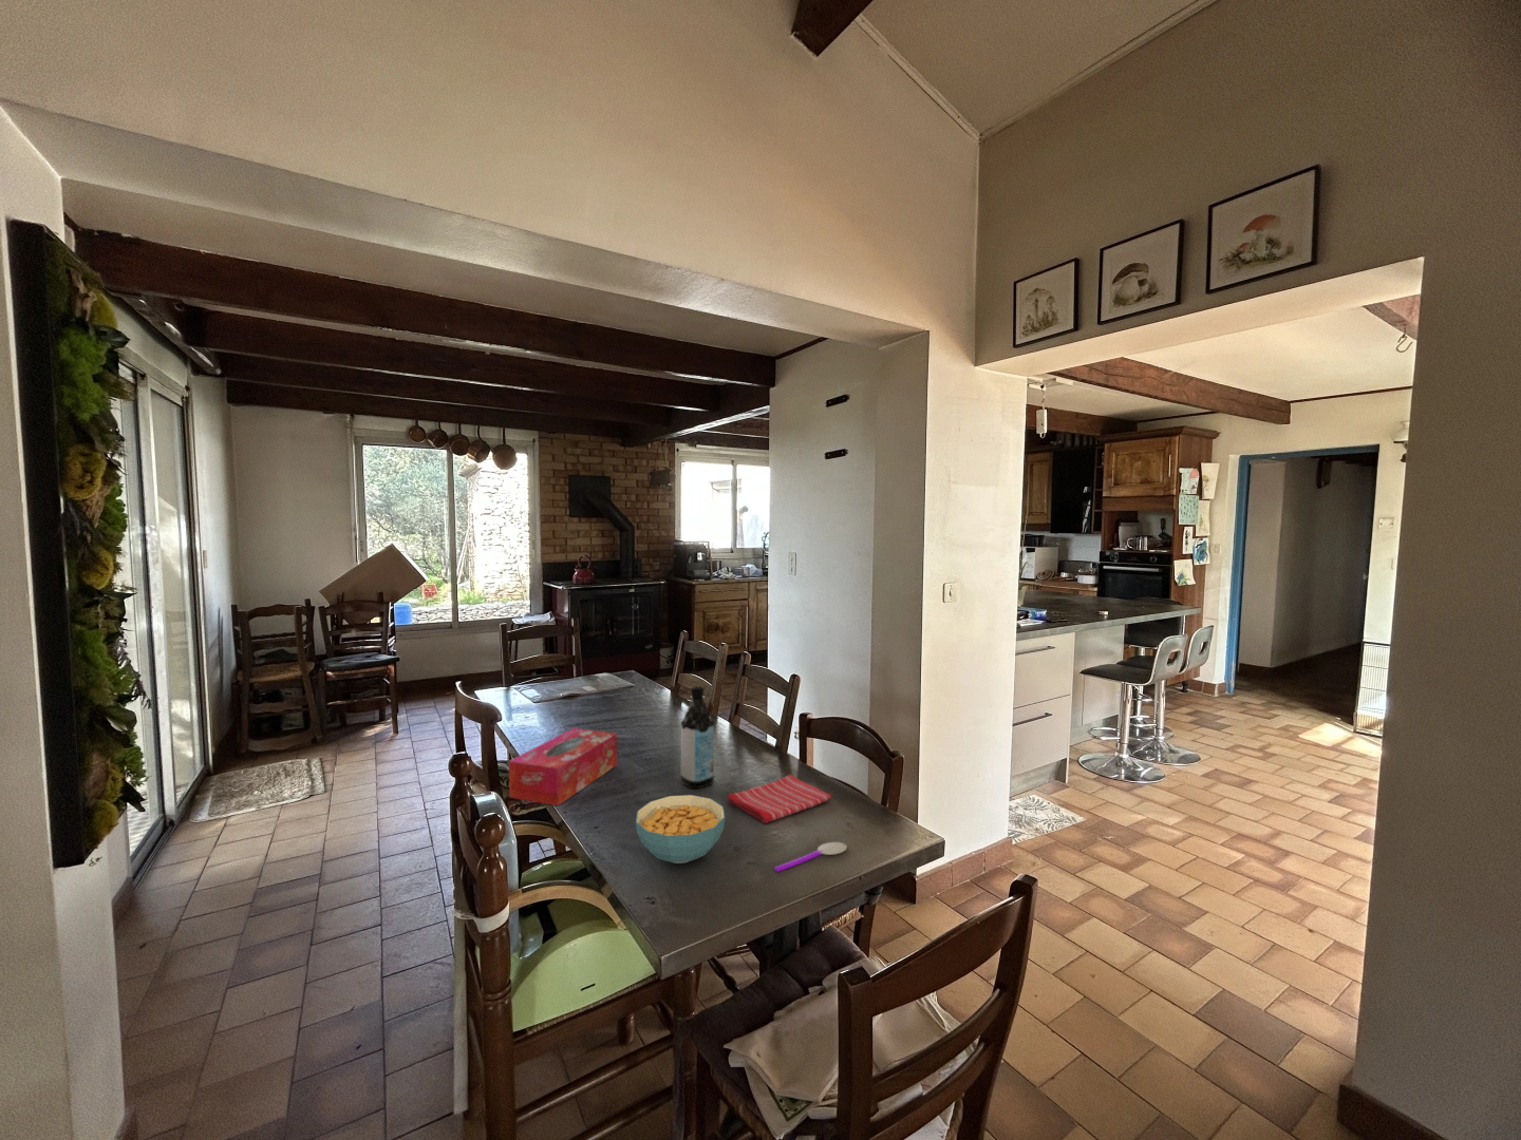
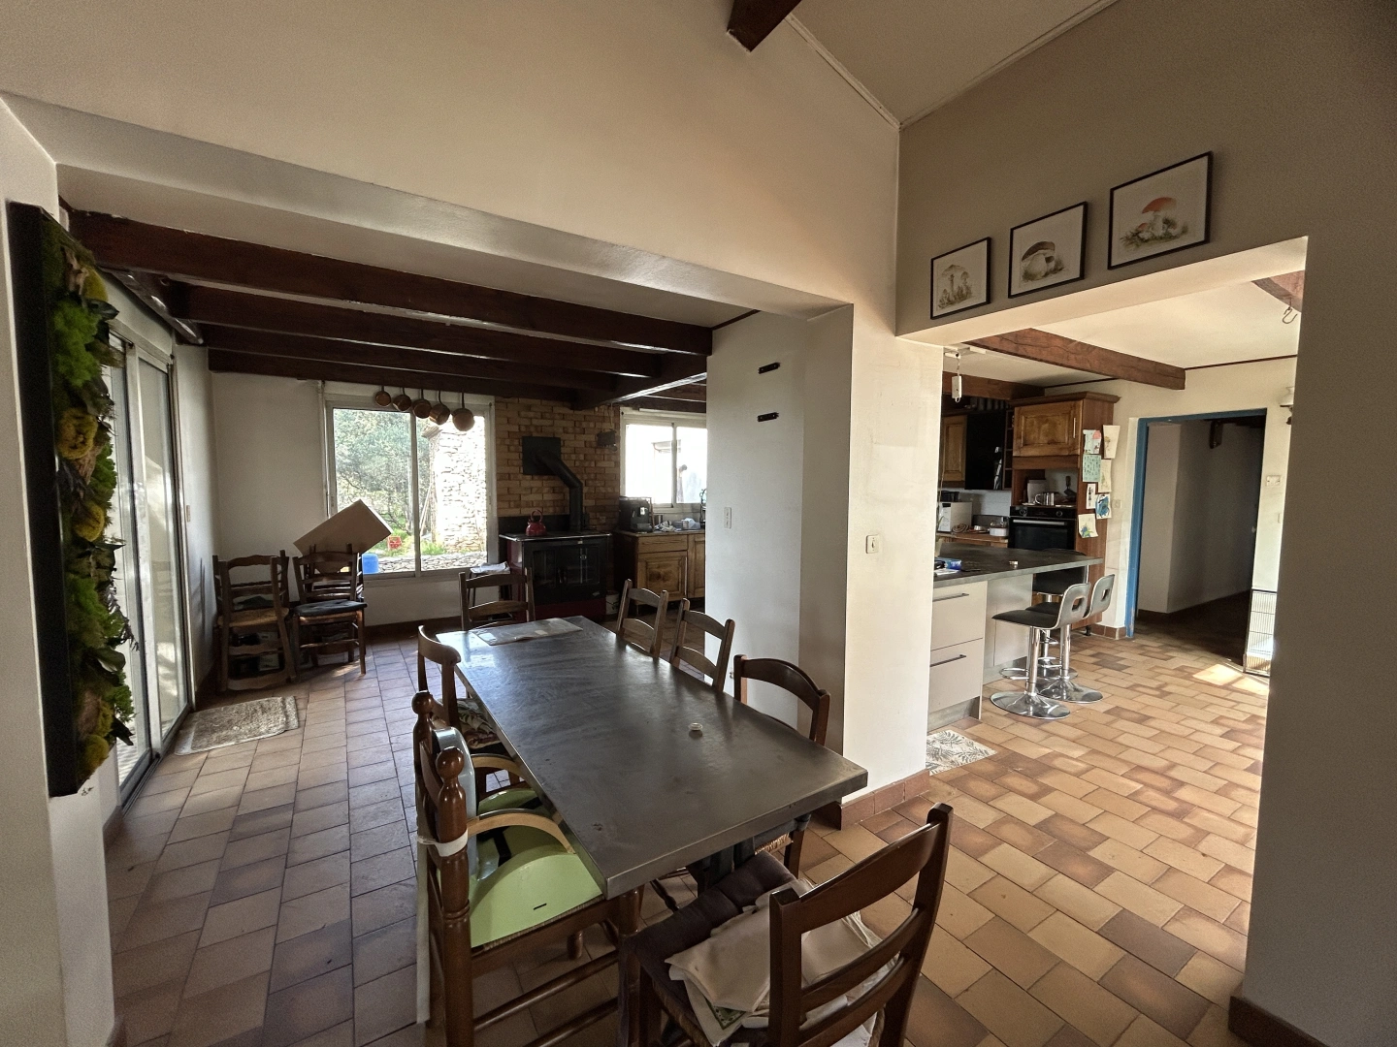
- tissue box (566, 763)
- spoon (811, 855)
- water bottle (697, 735)
- cereal bowl (680, 835)
- dish towel (778, 798)
